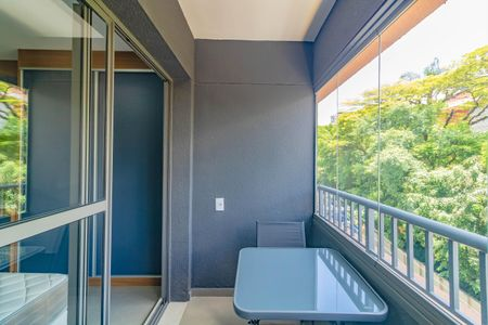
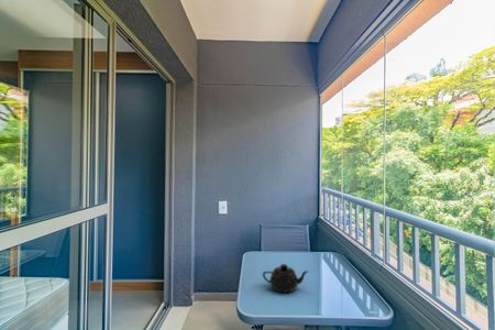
+ teapot (285, 276)
